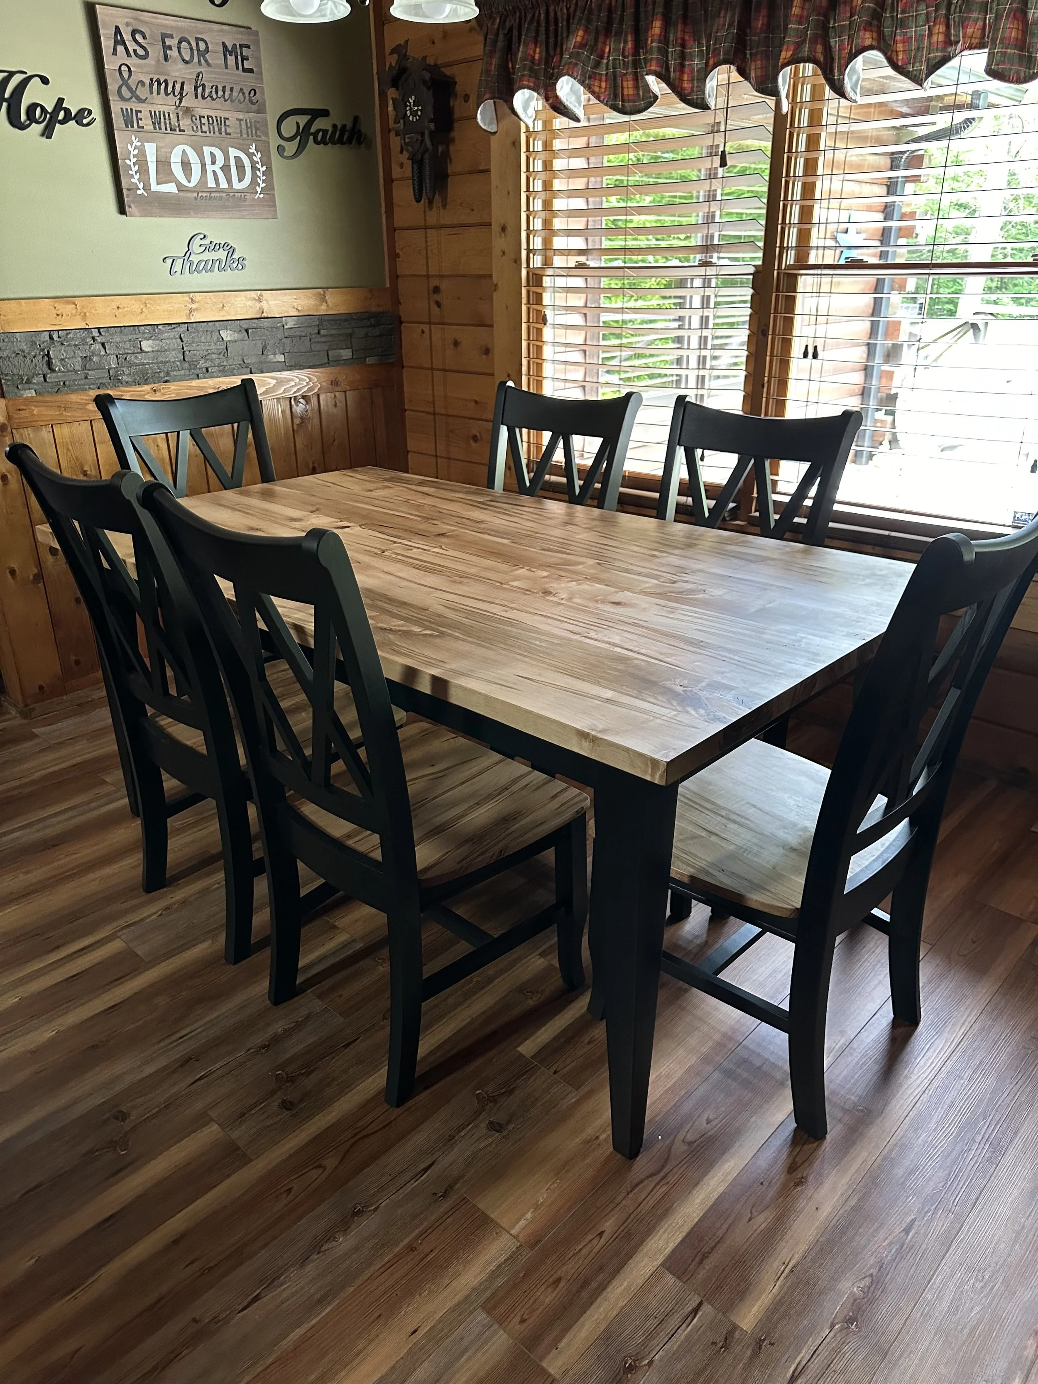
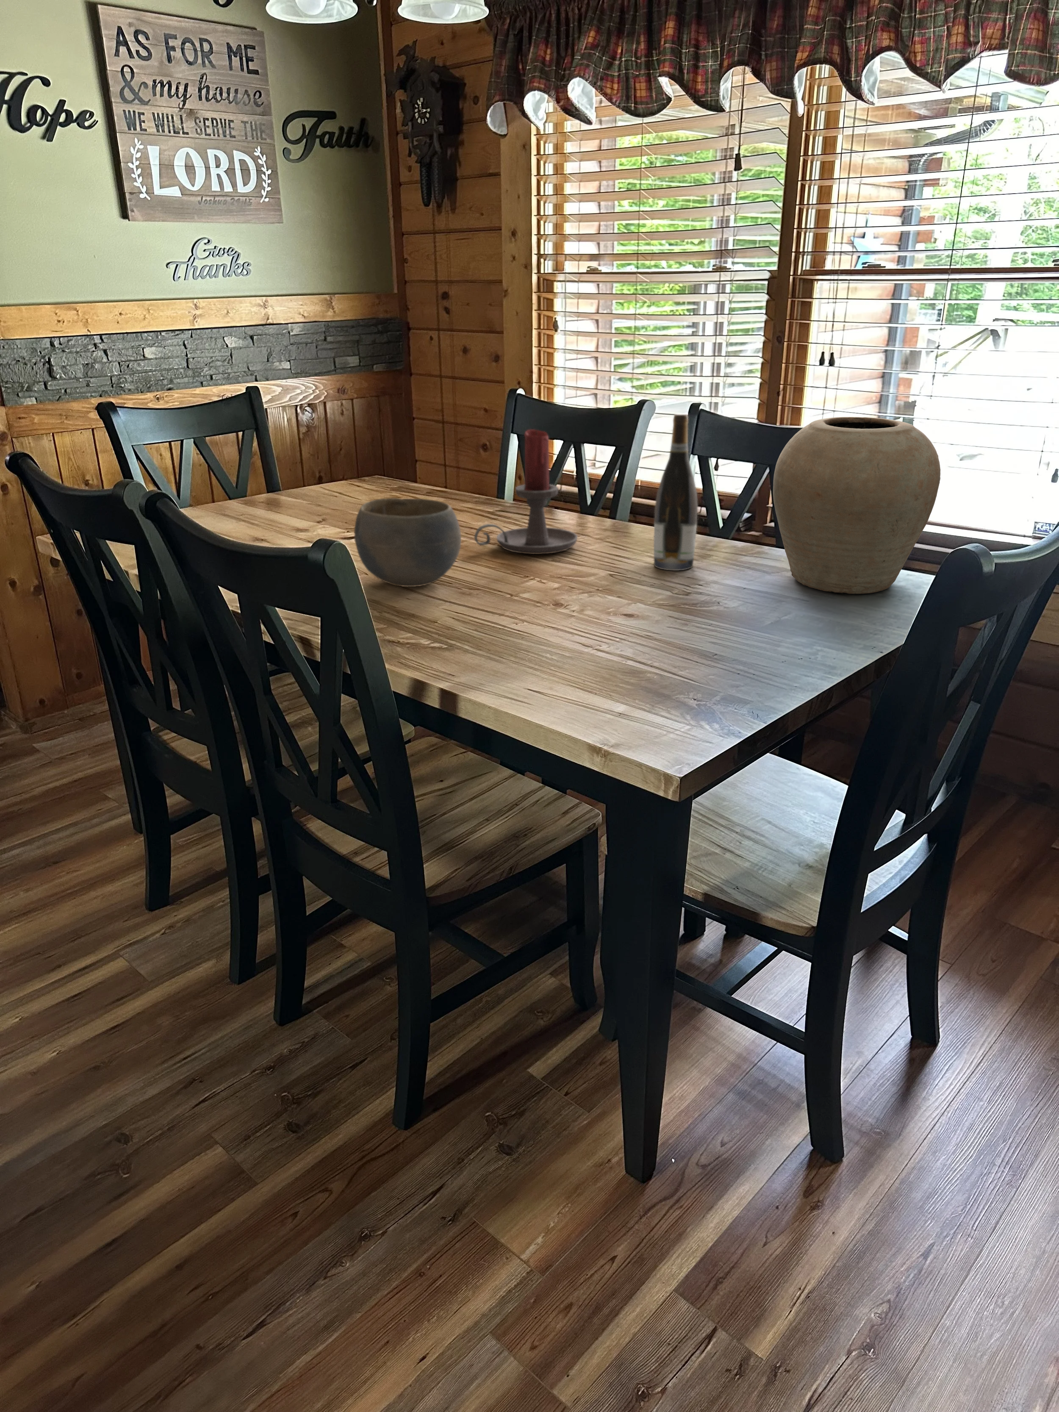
+ vase (851, 504)
+ wine bottle (677, 492)
+ candle holder (525, 491)
+ bowl (408, 543)
